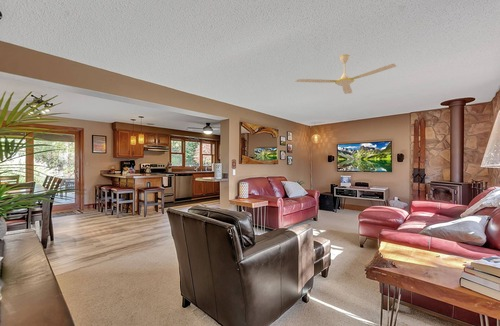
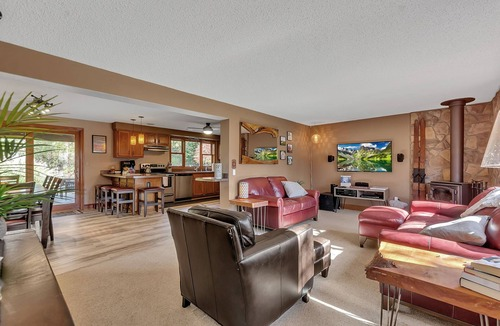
- ceiling fan (342, 75)
